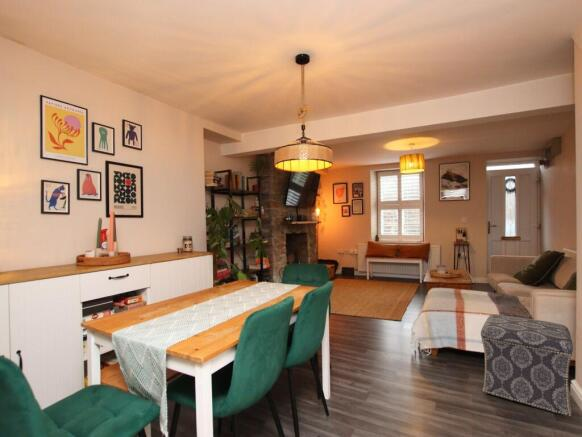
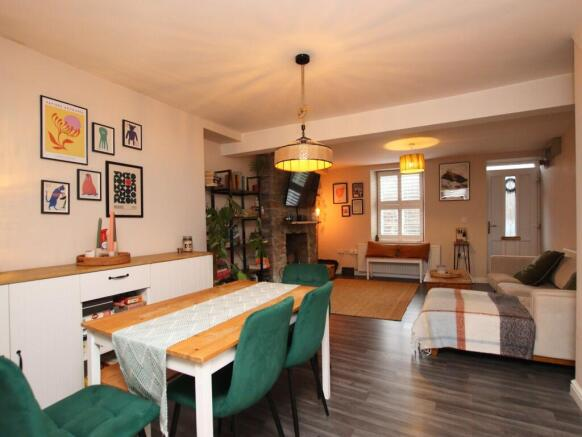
- ottoman (525, 357)
